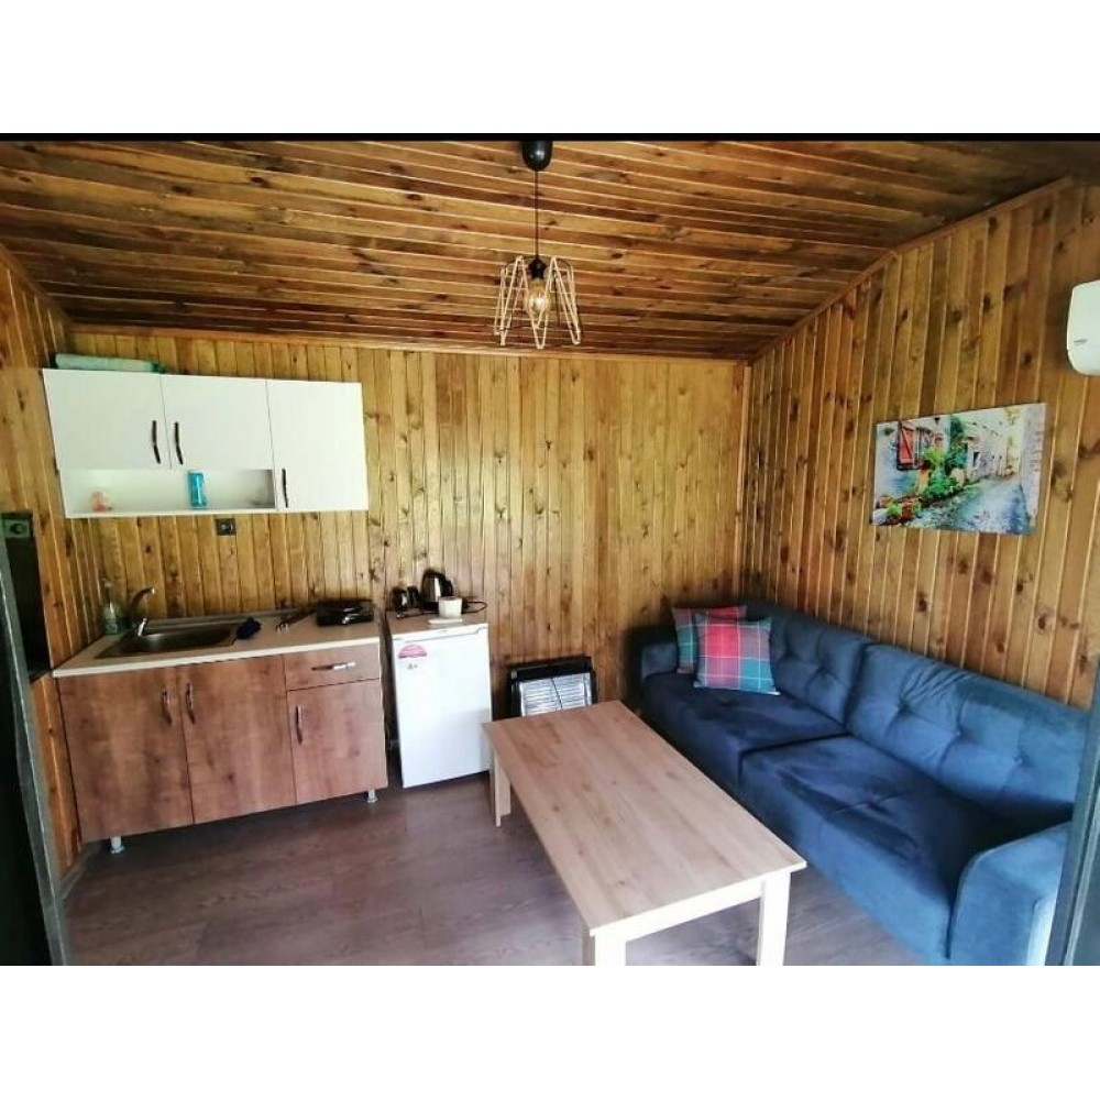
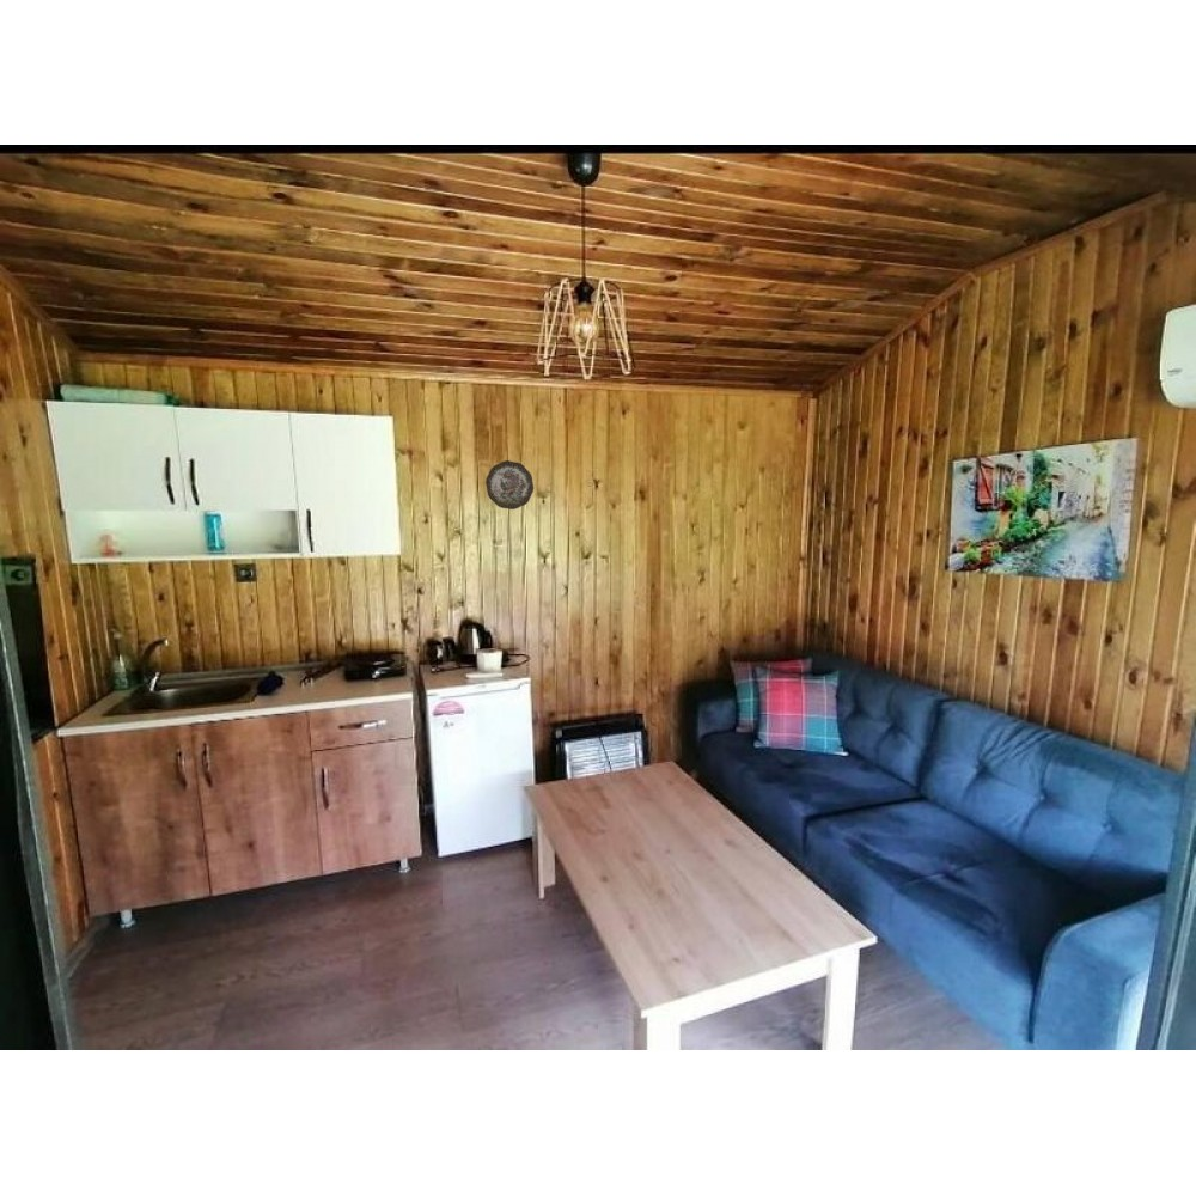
+ decorative plate (509, 484)
